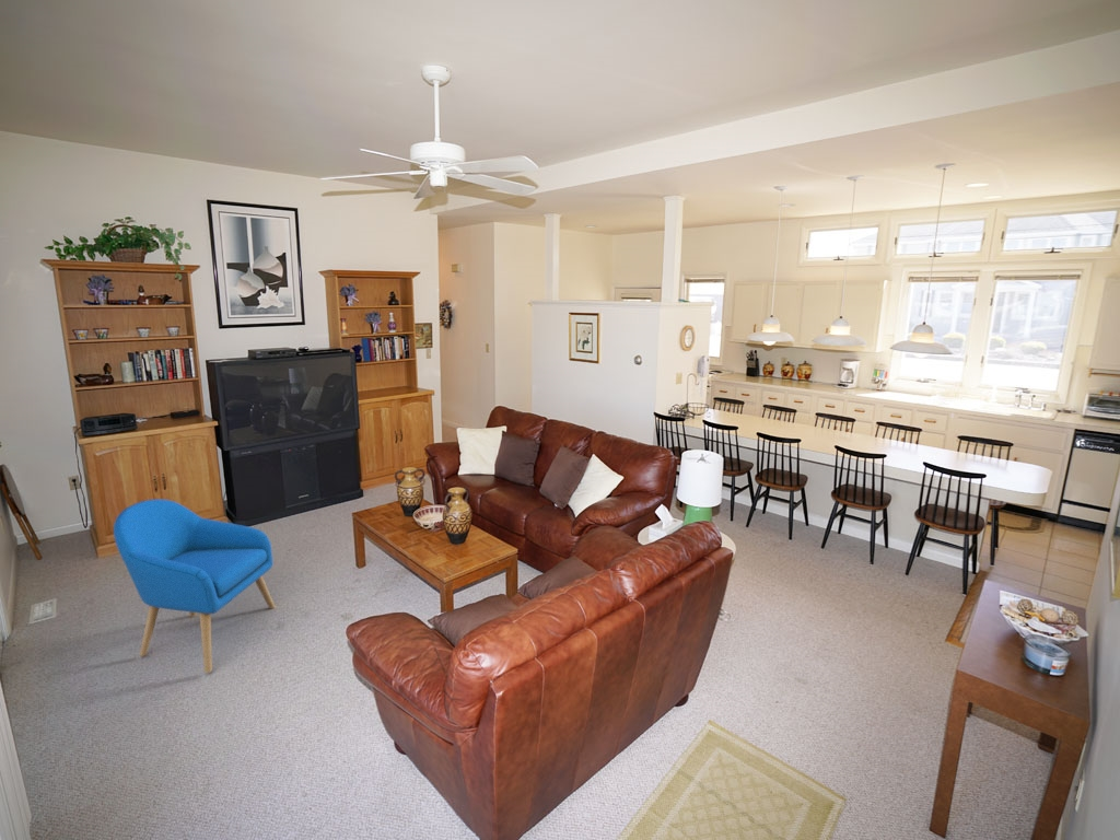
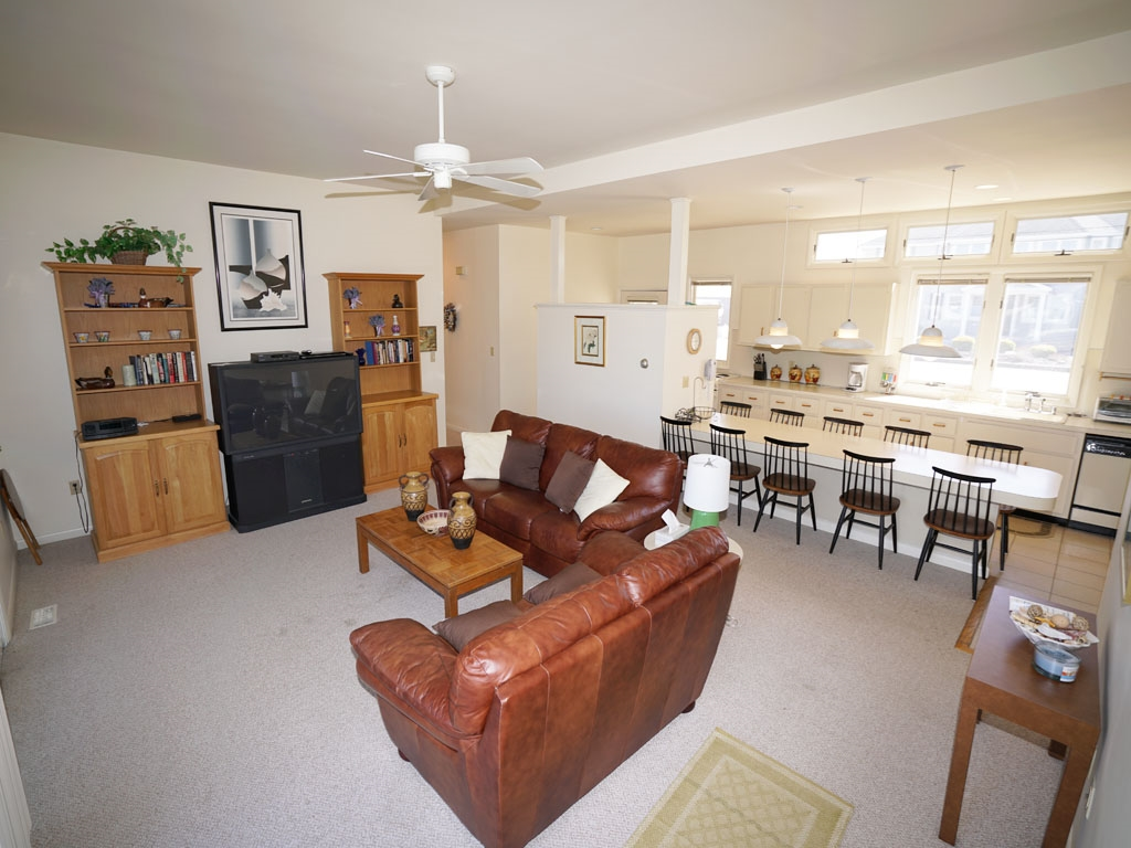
- armchair (192, 572)
